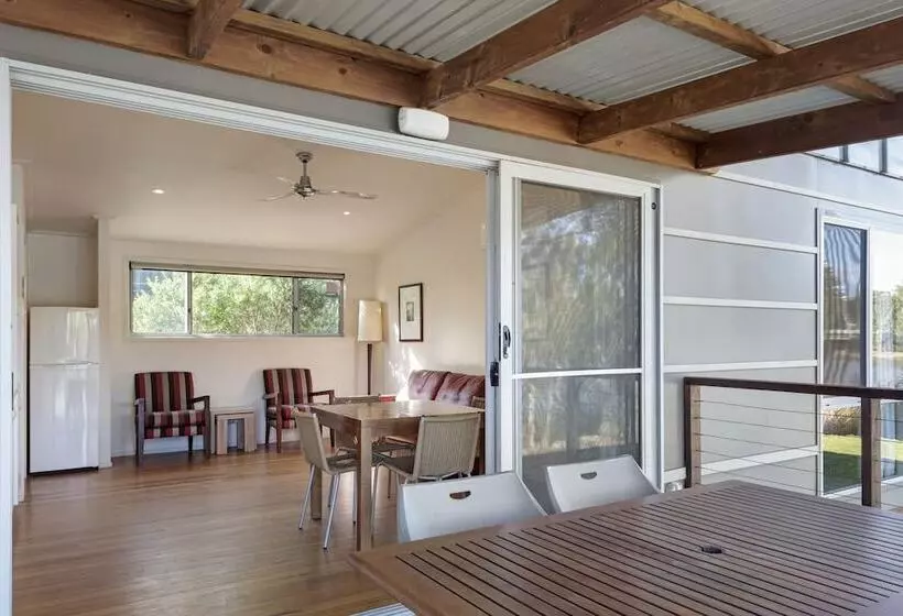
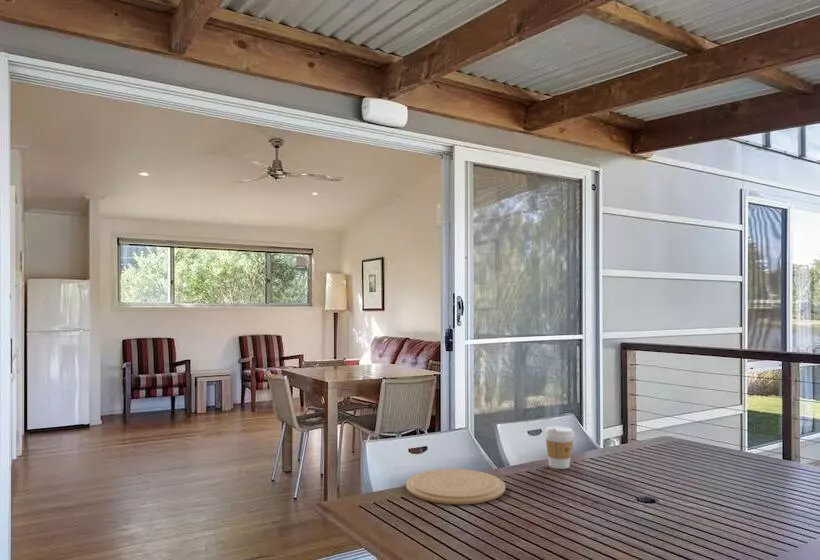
+ coffee cup (559, 446)
+ plate (455, 484)
